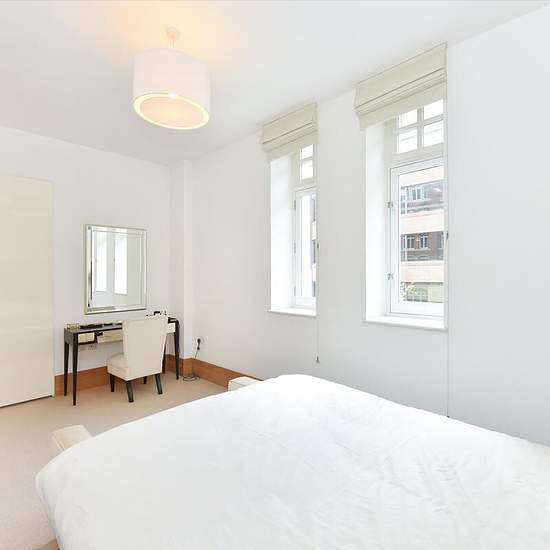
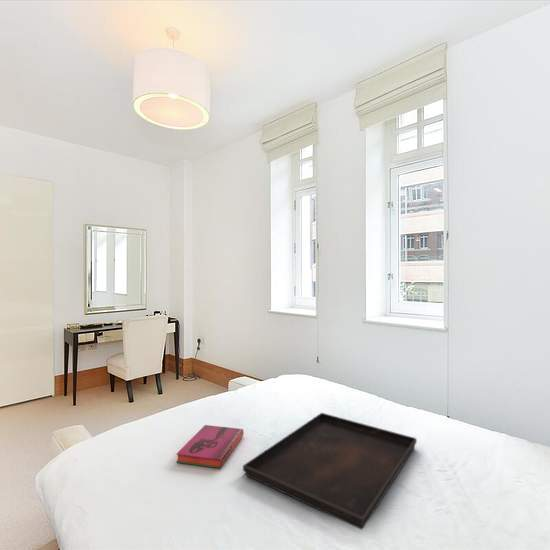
+ hardback book (212, 444)
+ serving tray (336, 455)
